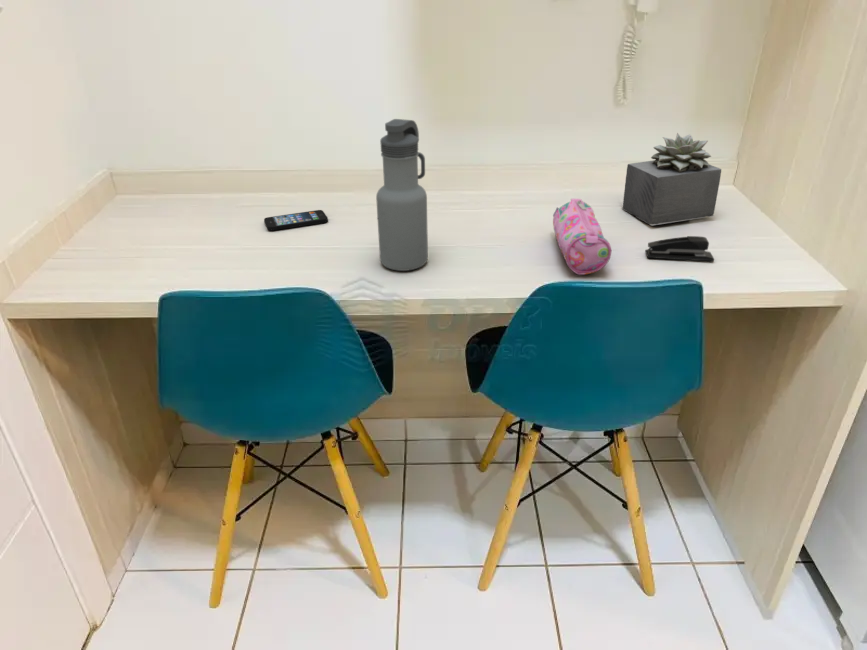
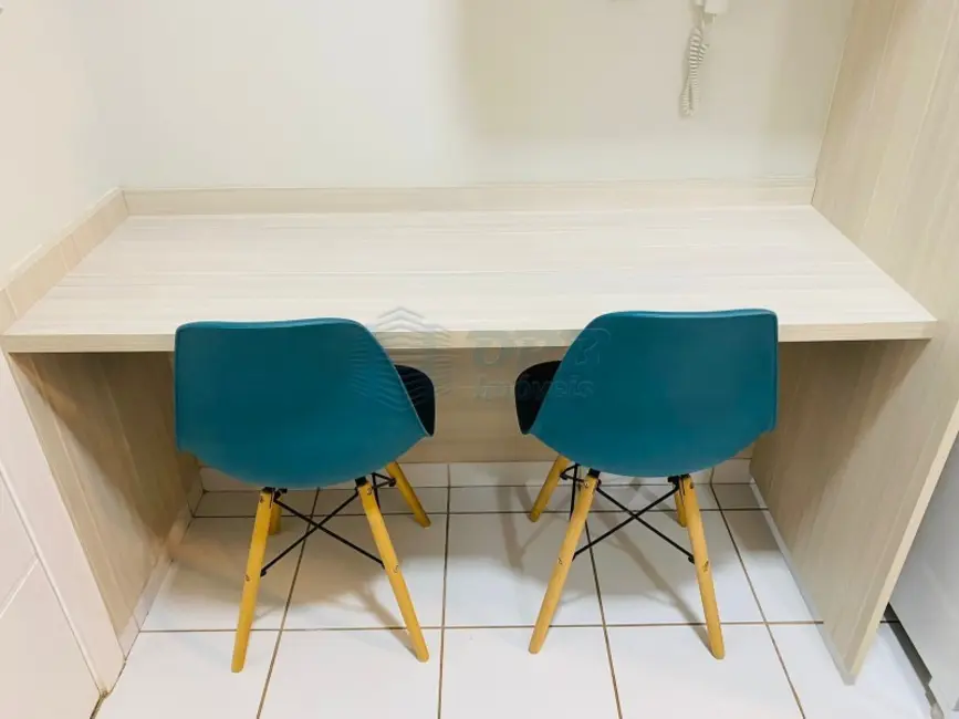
- smartphone (296, 220)
- succulent plant (673, 176)
- pencil case (579, 234)
- stapler (680, 247)
- water bottle (401, 195)
